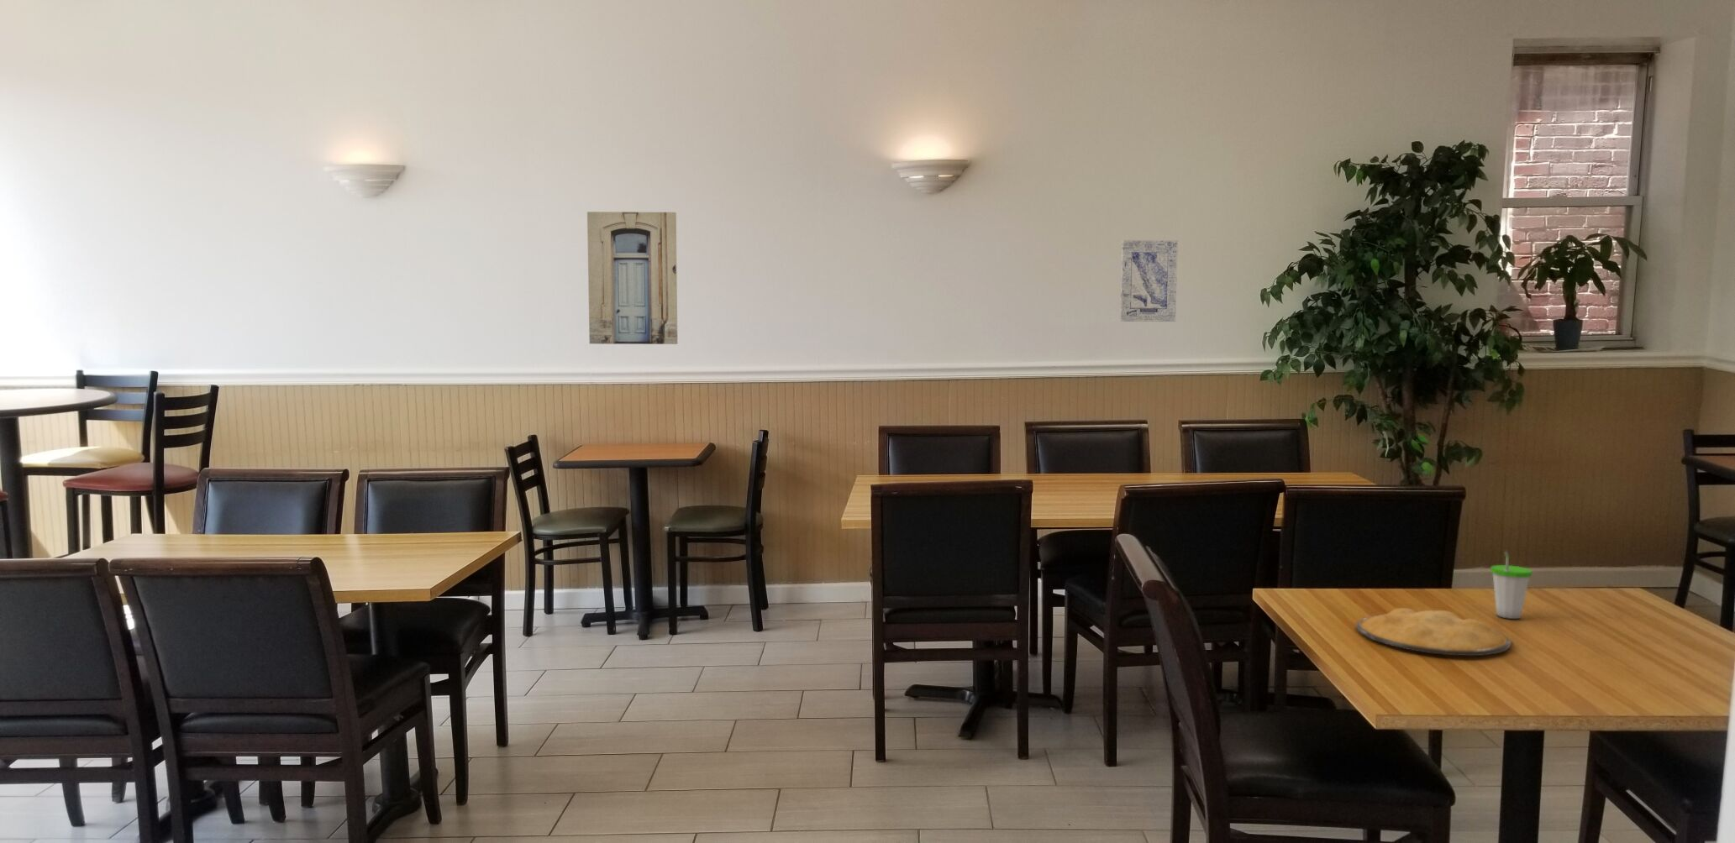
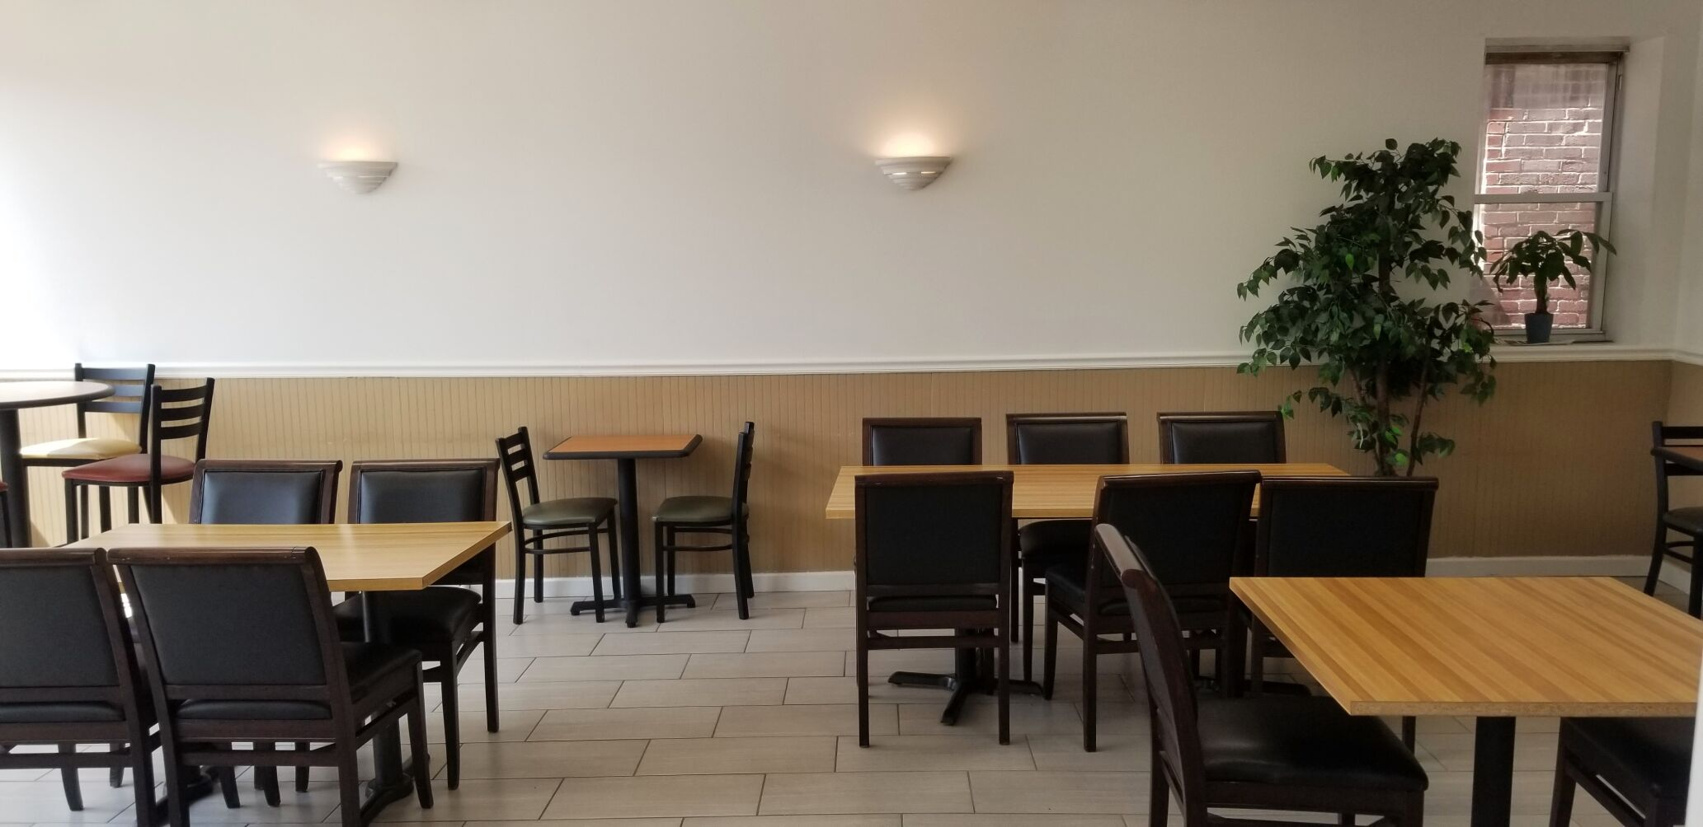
- wall art (1149, 280)
- plate (1432, 623)
- cup (1510, 581)
- wall art (633, 278)
